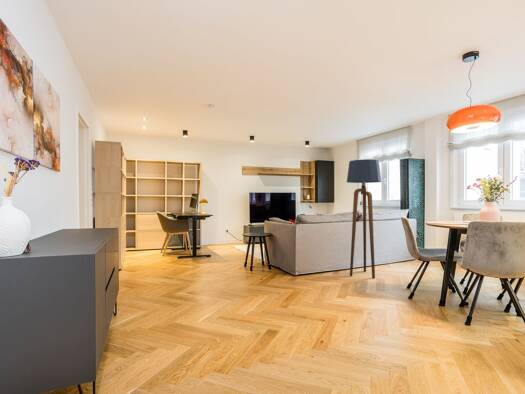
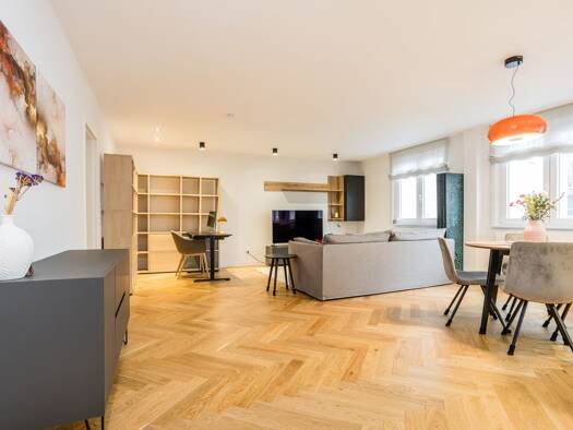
- floor lamp (363, 217)
